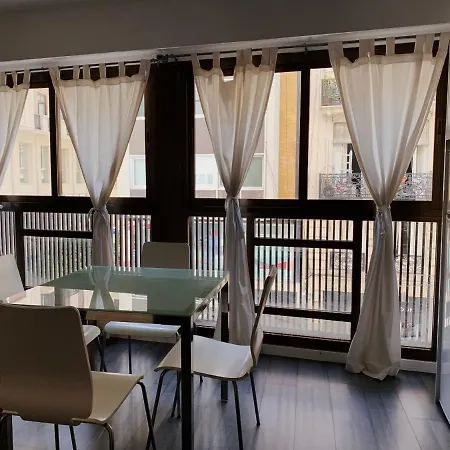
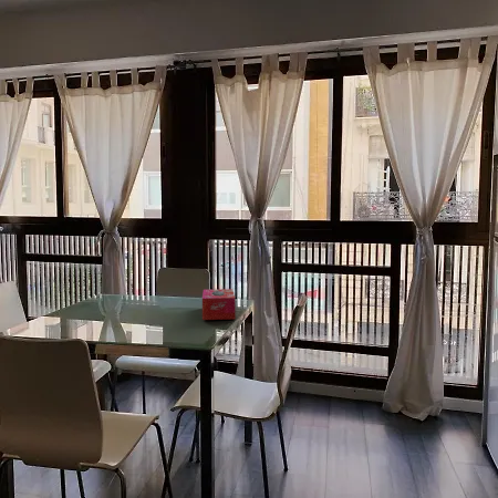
+ tissue box (218, 303)
